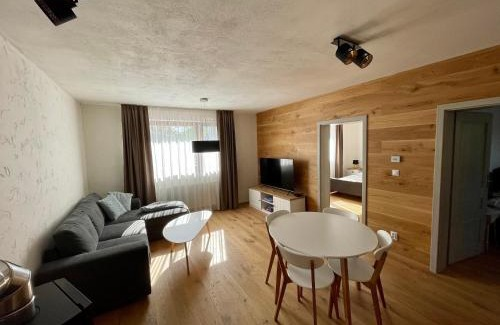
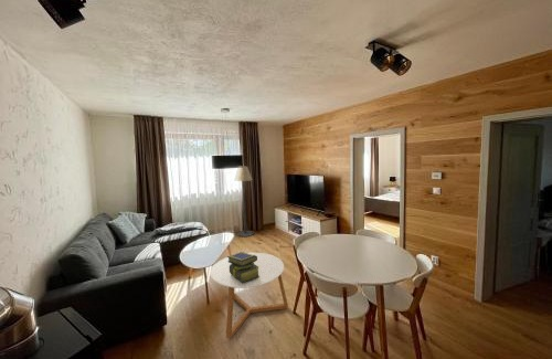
+ floor lamp (244, 200)
+ coffee table (247, 287)
+ stack of books (242, 265)
